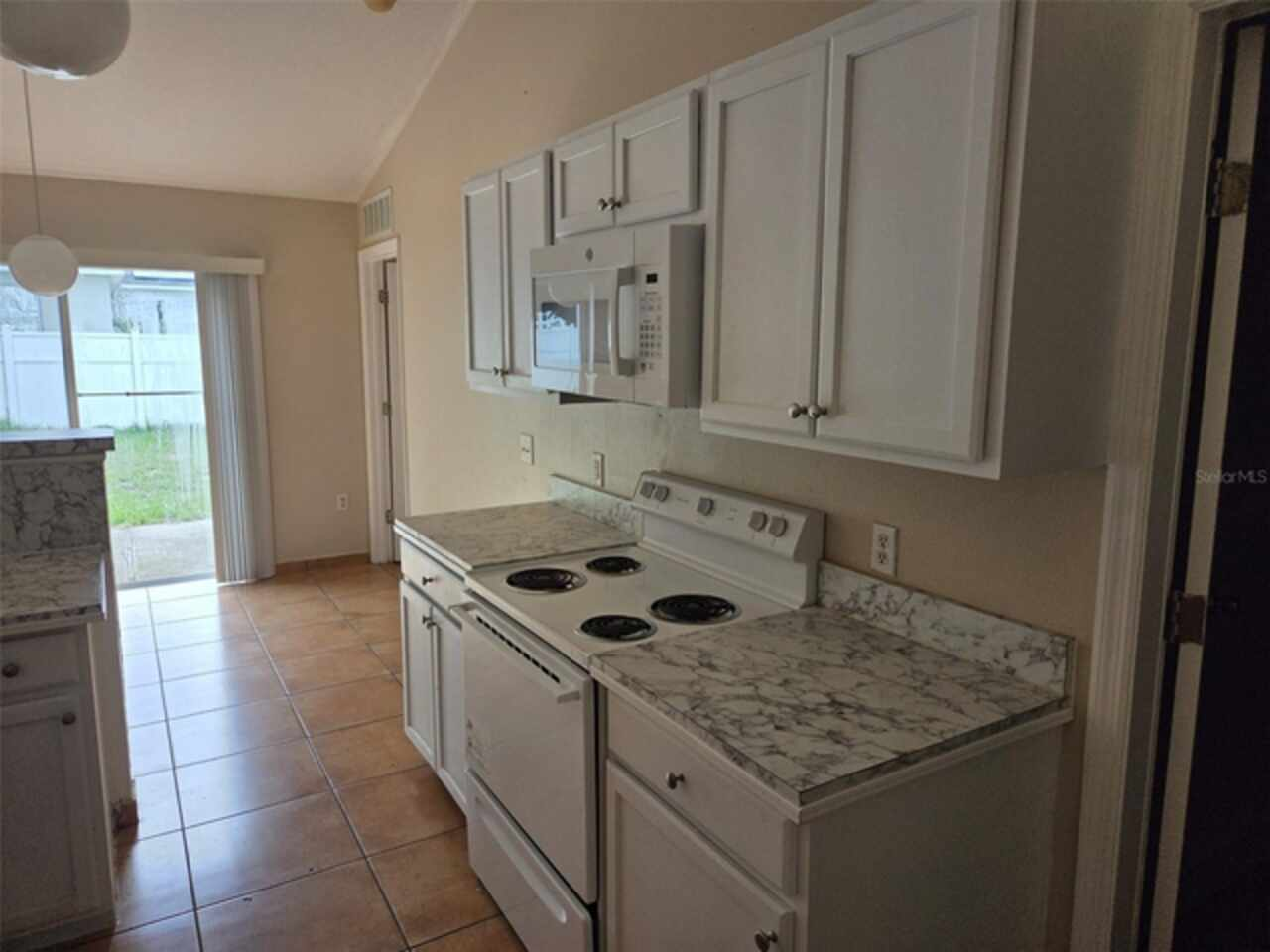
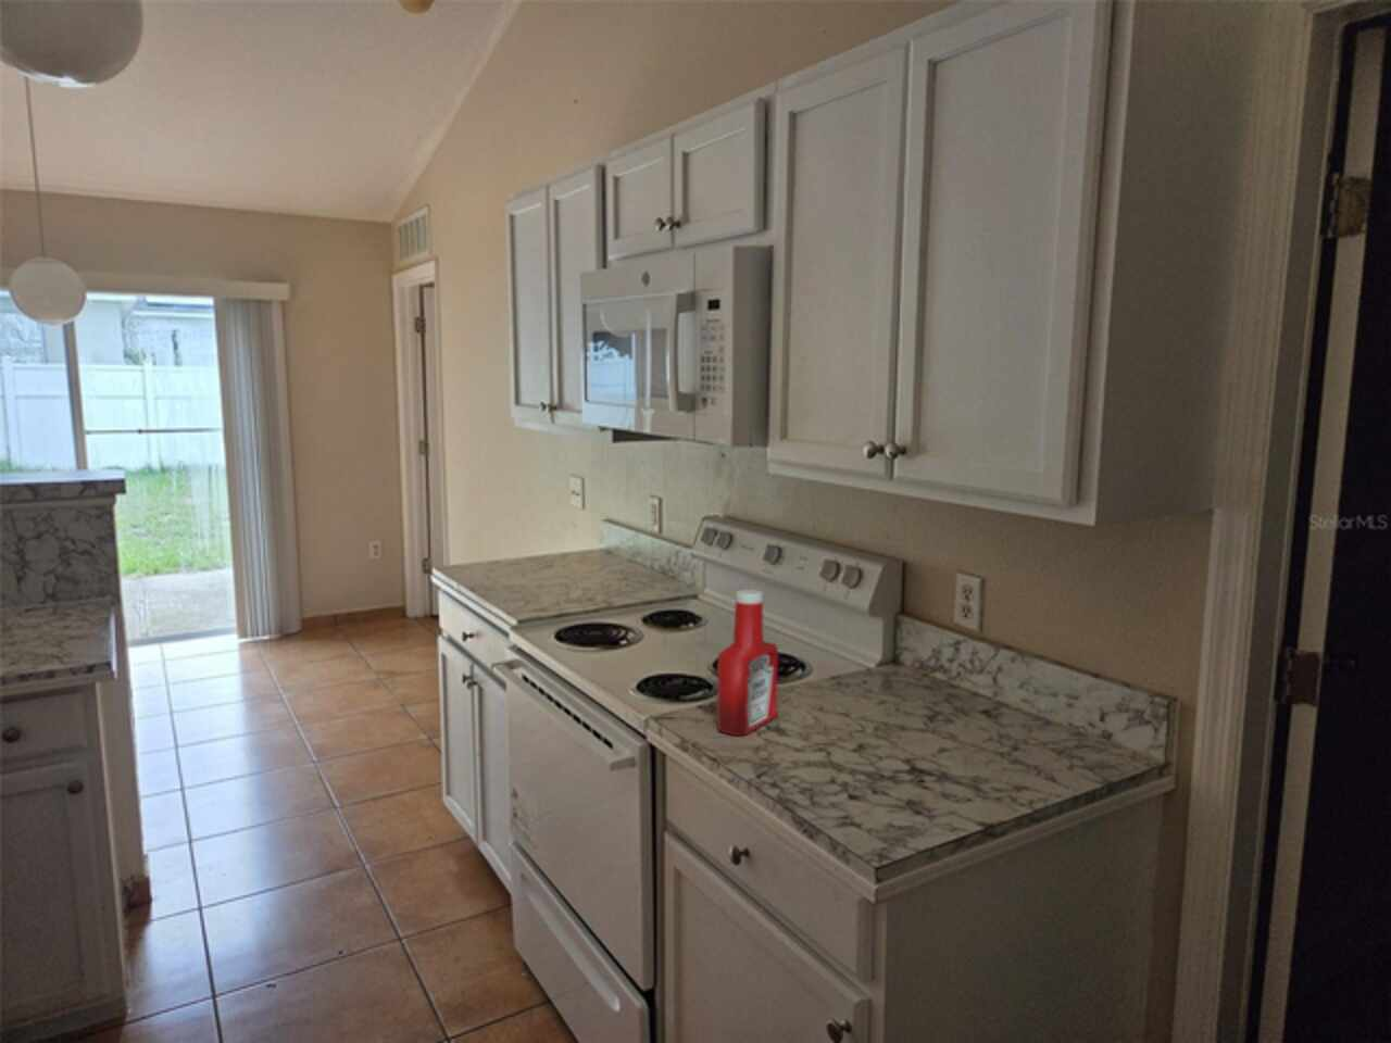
+ soap bottle (748, 657)
